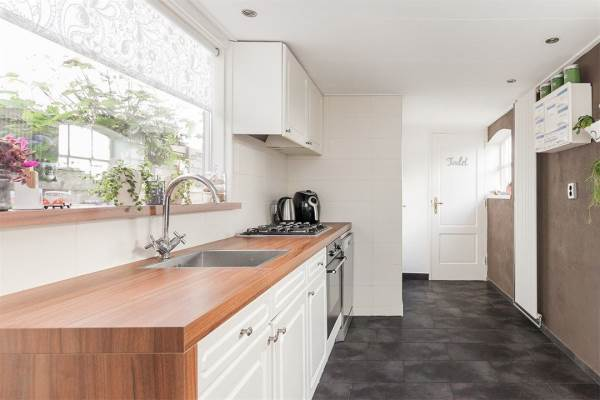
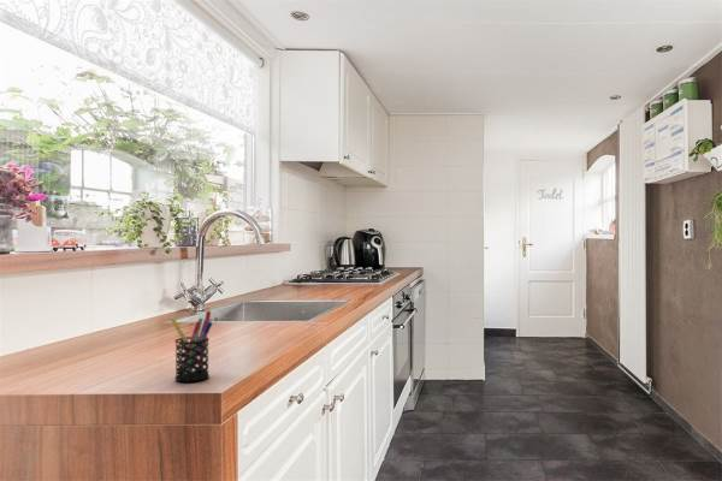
+ pen holder (195, 343)
